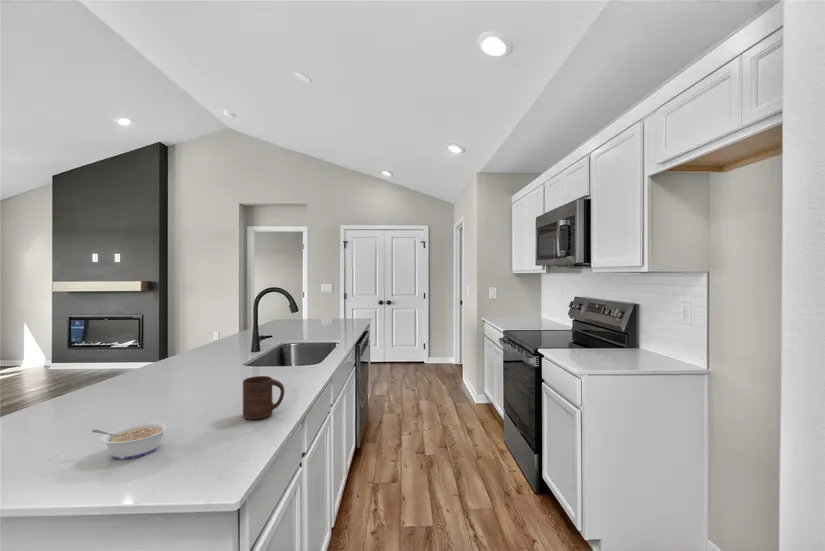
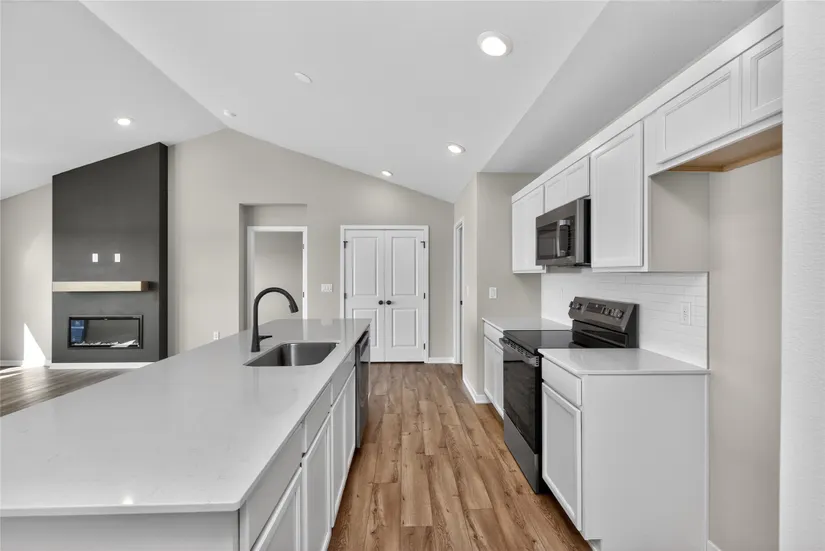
- legume (133, 440)
- cup (262, 396)
